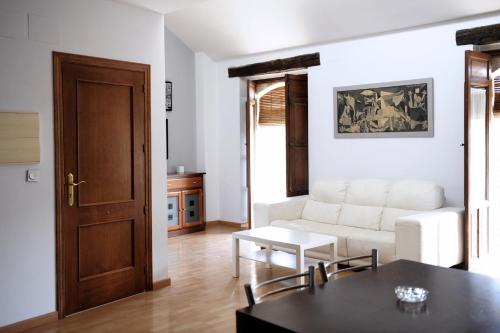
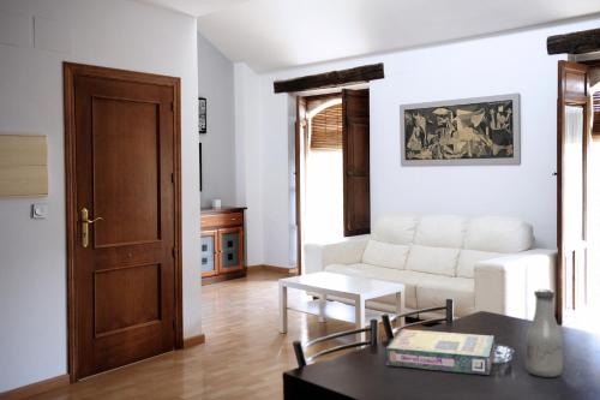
+ video game box (442, 350)
+ bottle (544, 332)
